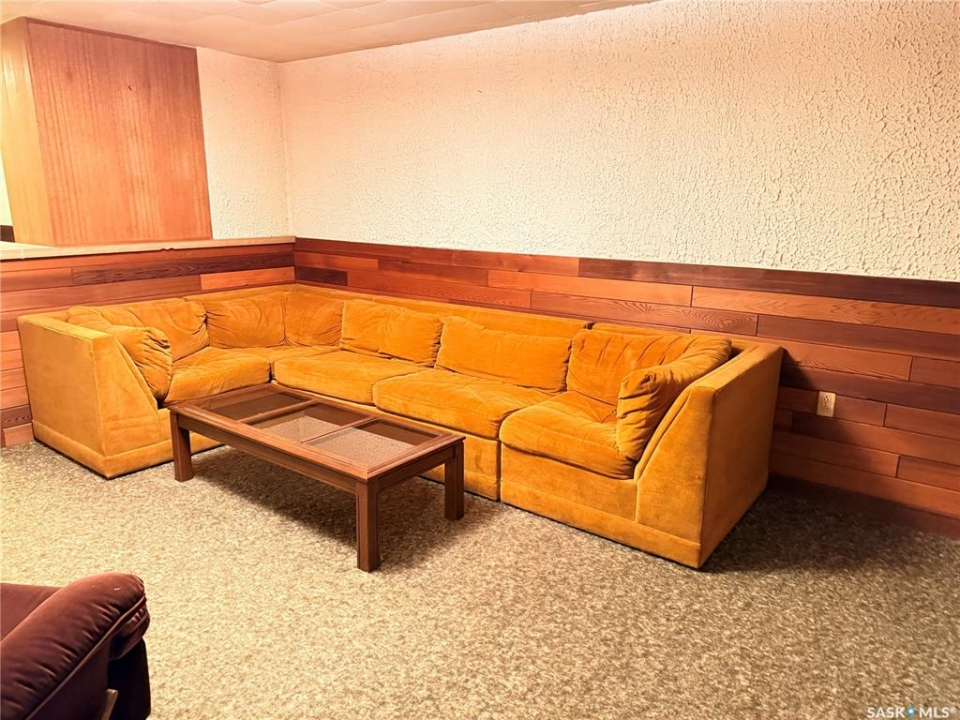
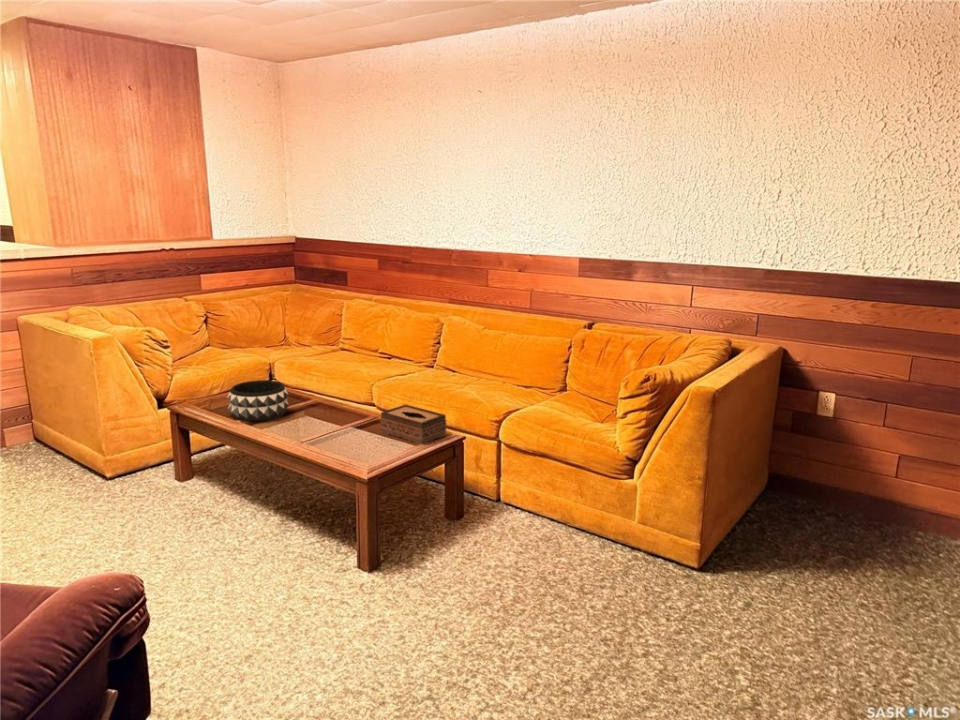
+ decorative bowl (258, 400)
+ tissue box (413, 424)
